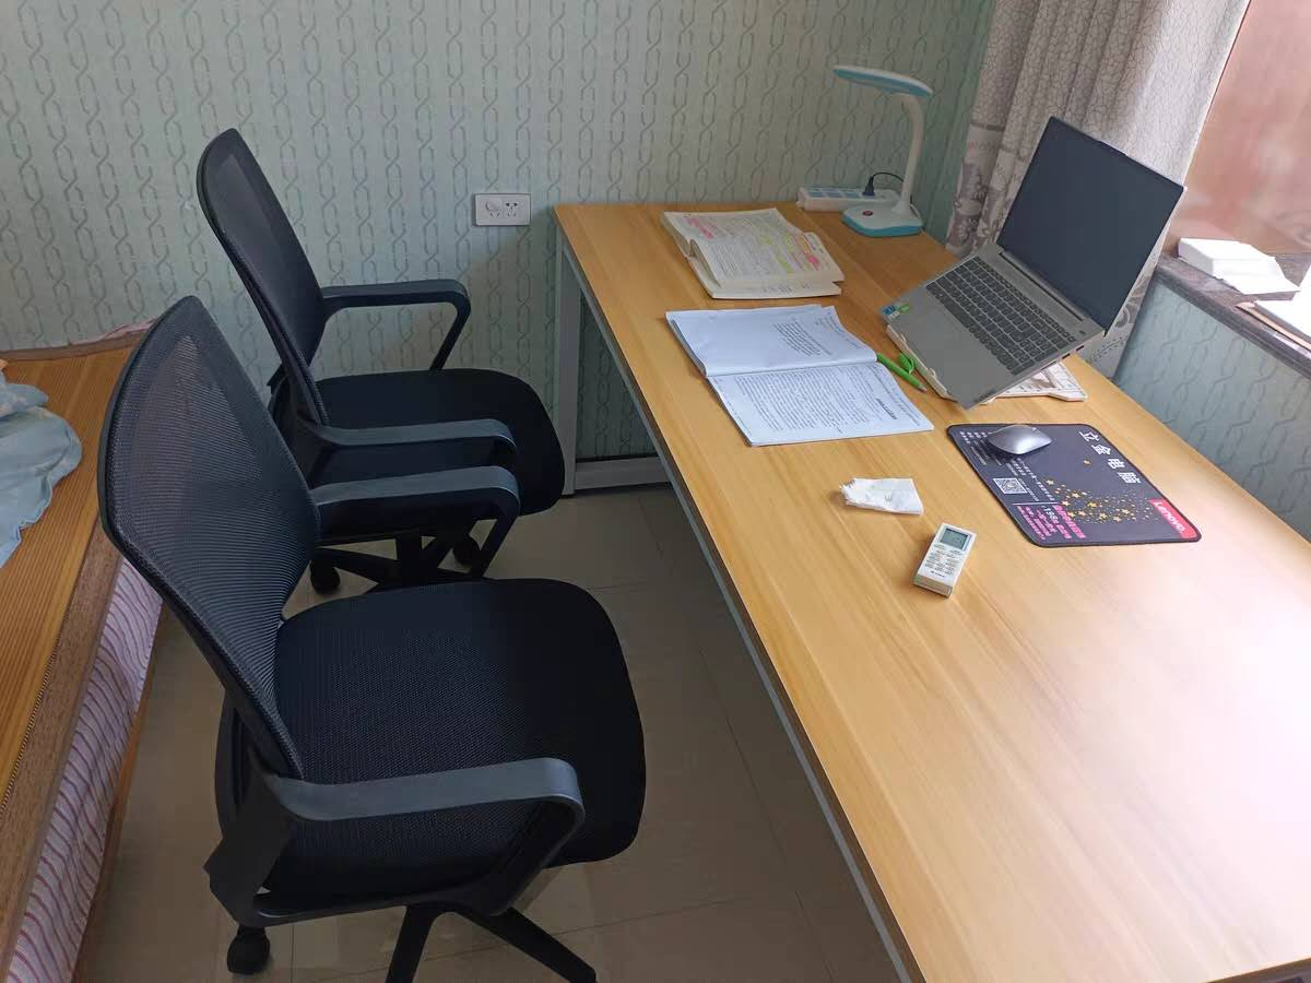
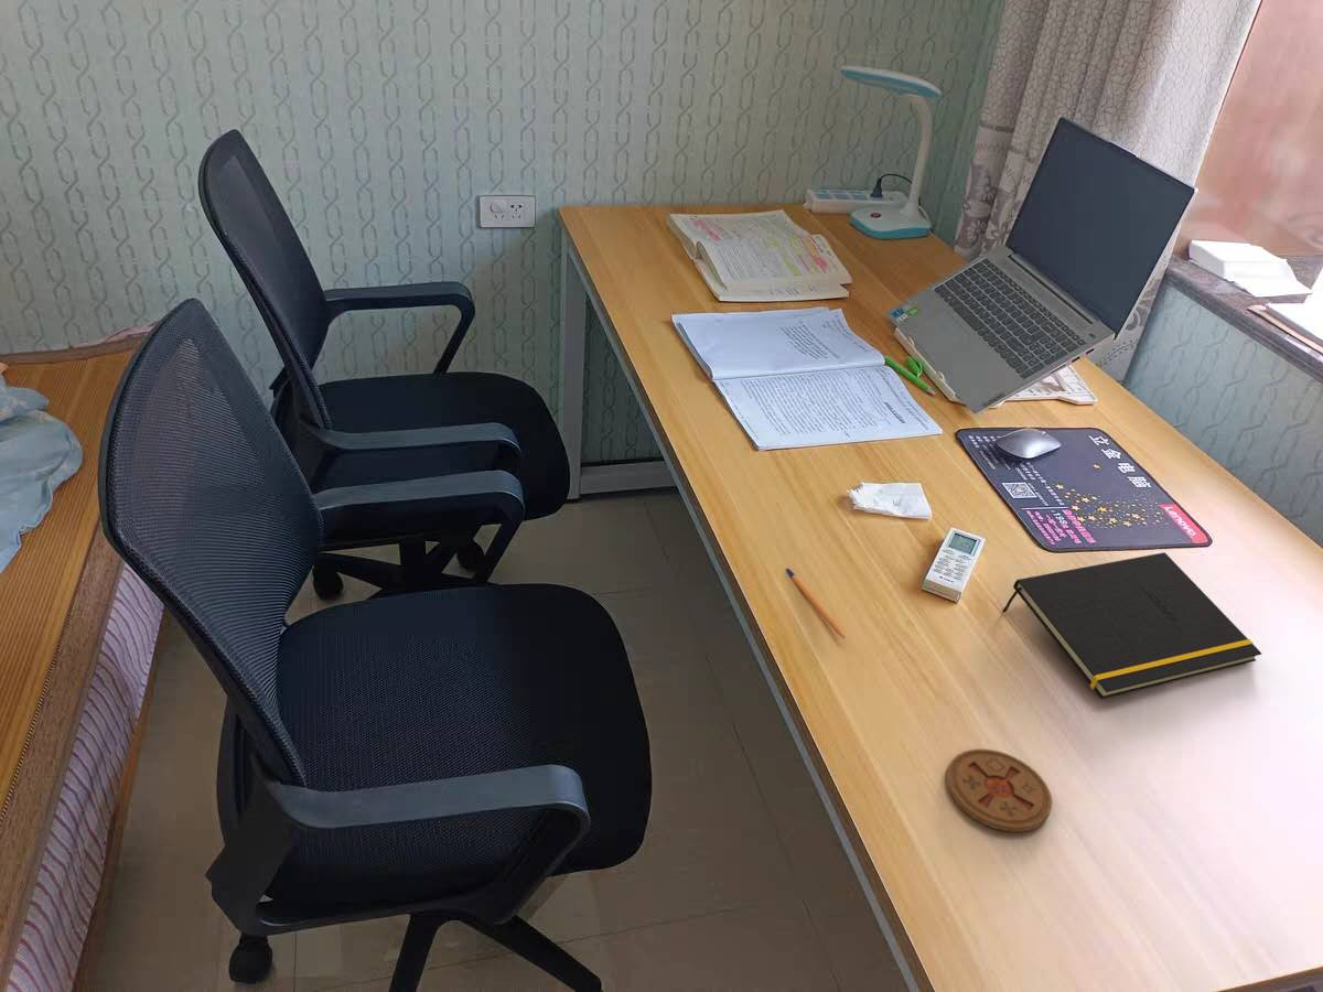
+ notepad (1134, 619)
+ coaster (998, 788)
+ pen (815, 602)
